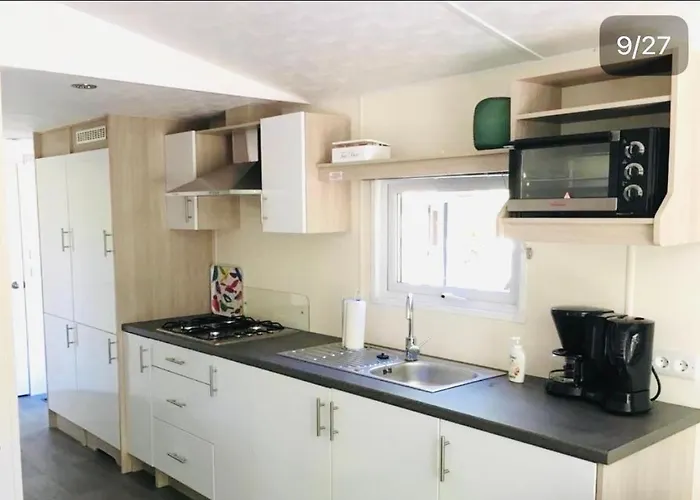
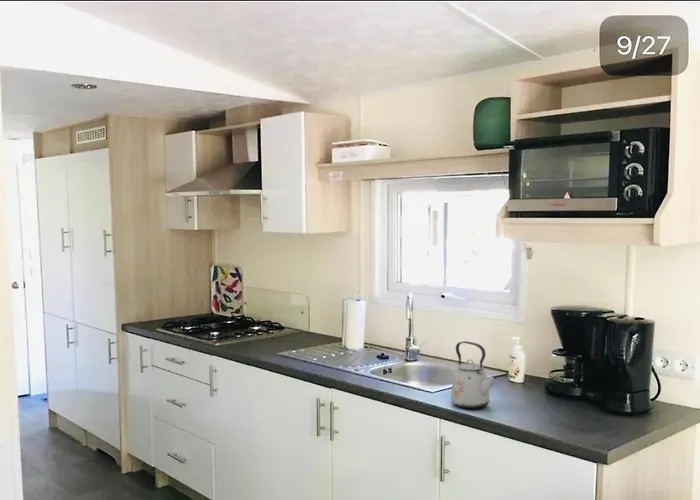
+ kettle (475, 375)
